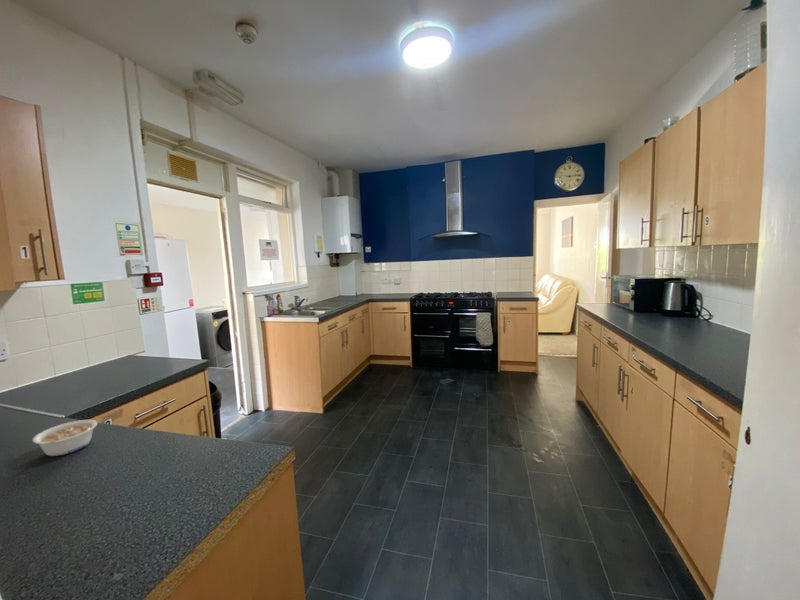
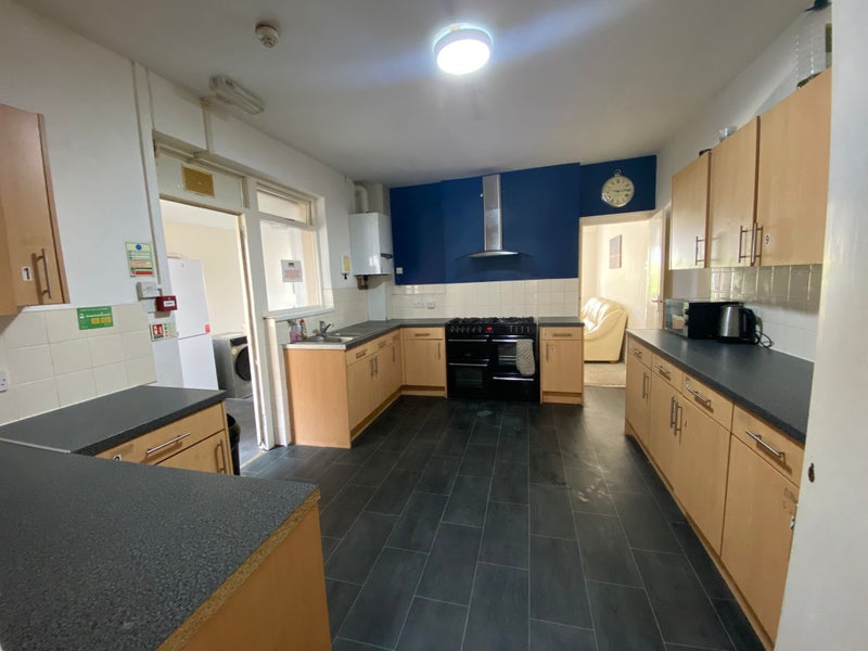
- legume (67, 437)
